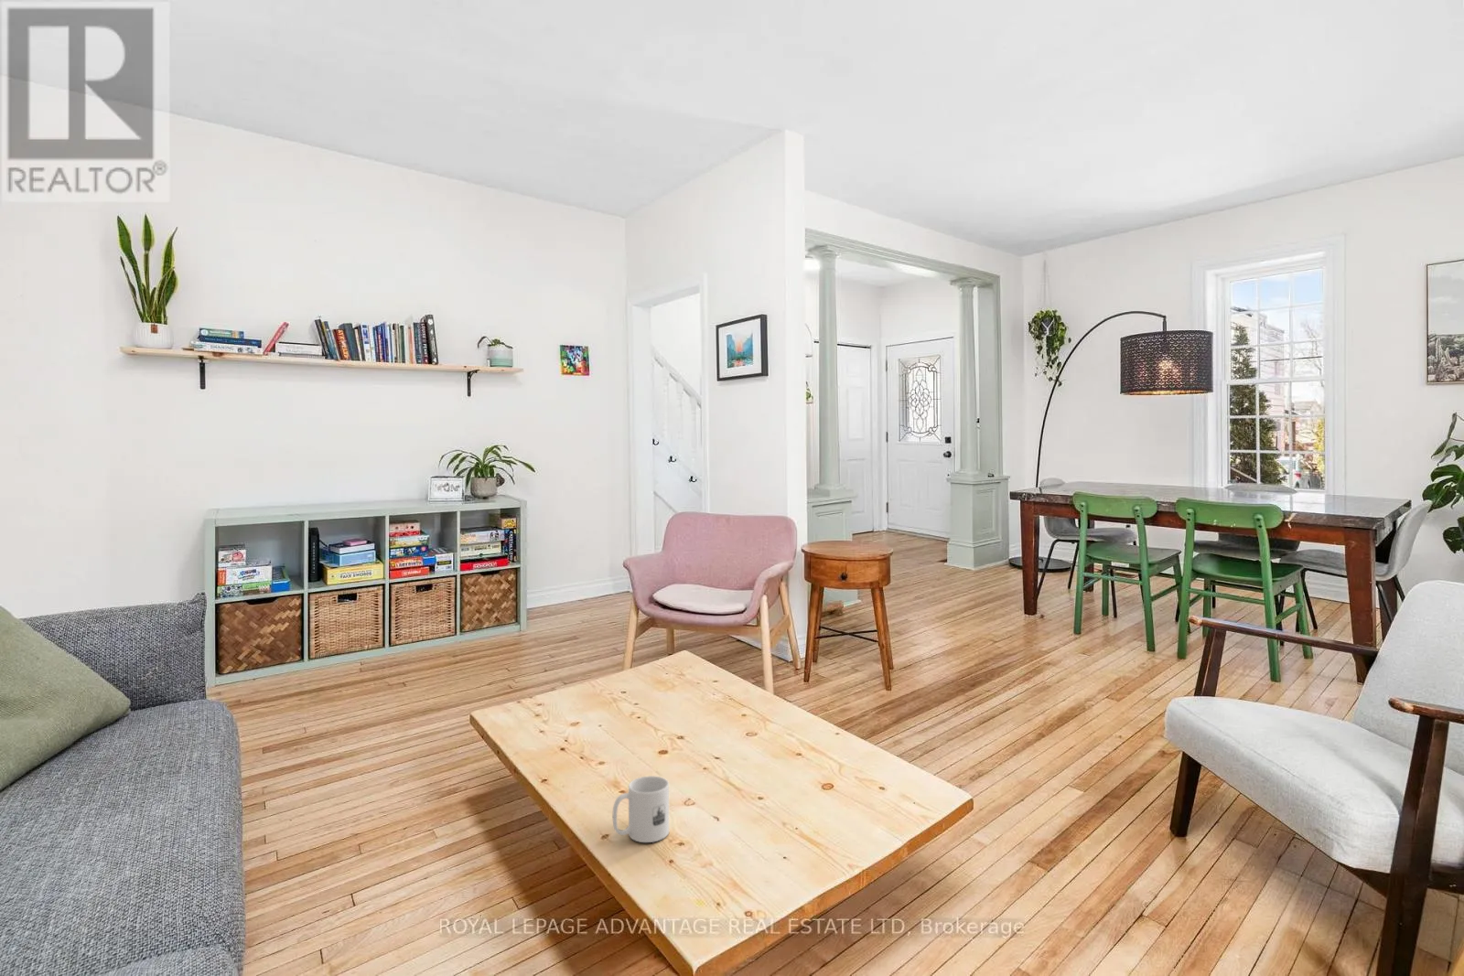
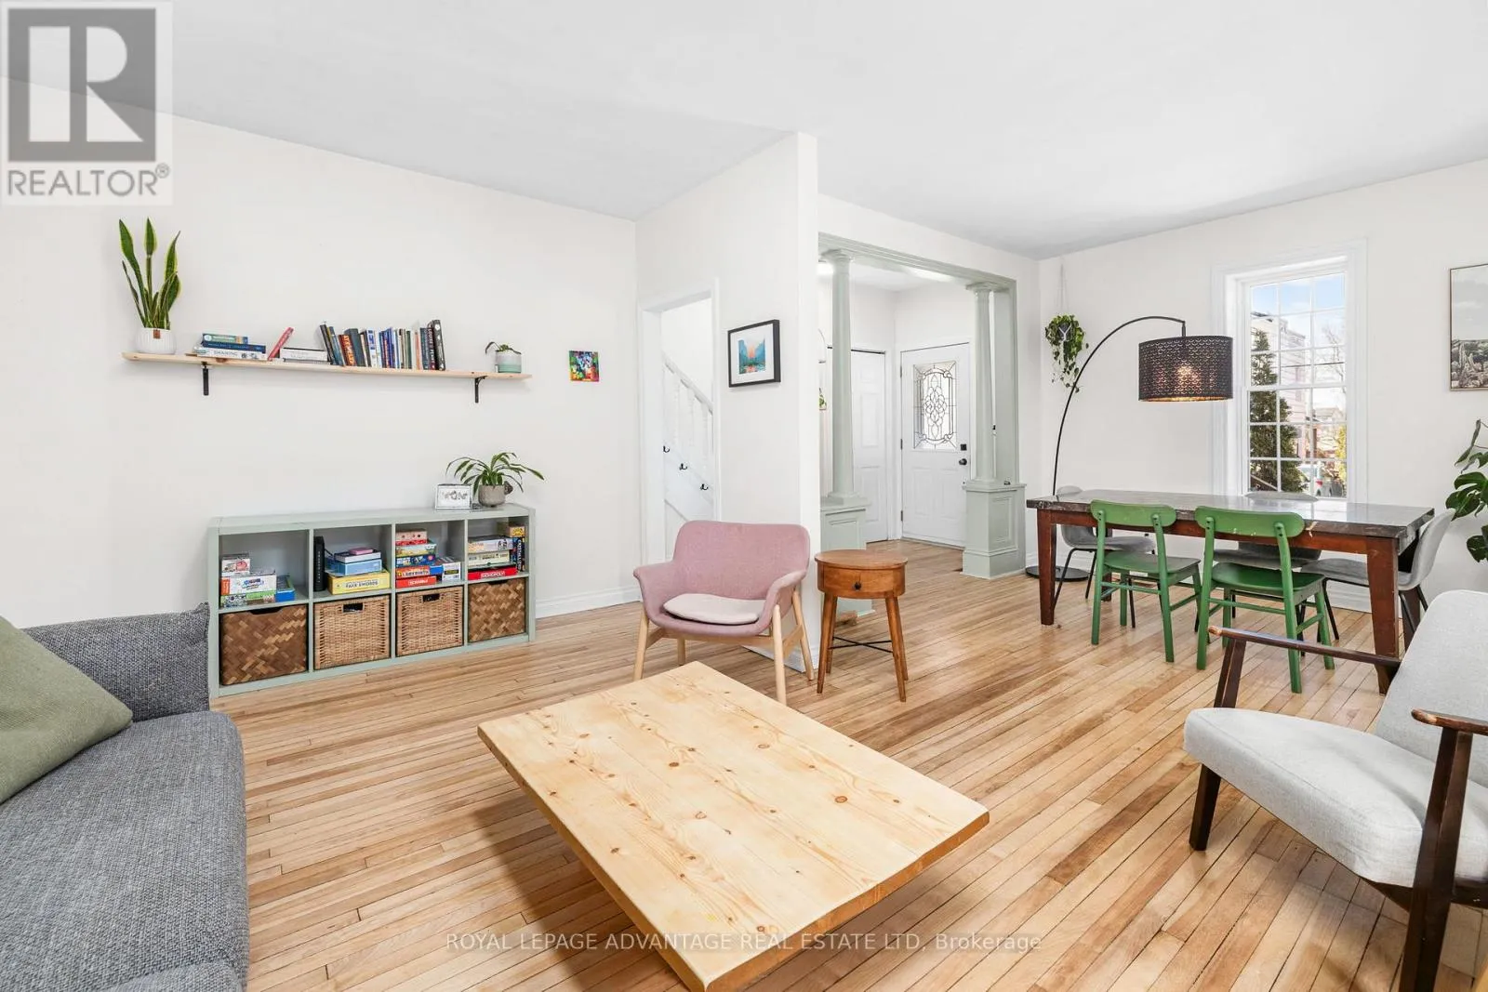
- mug (640, 809)
